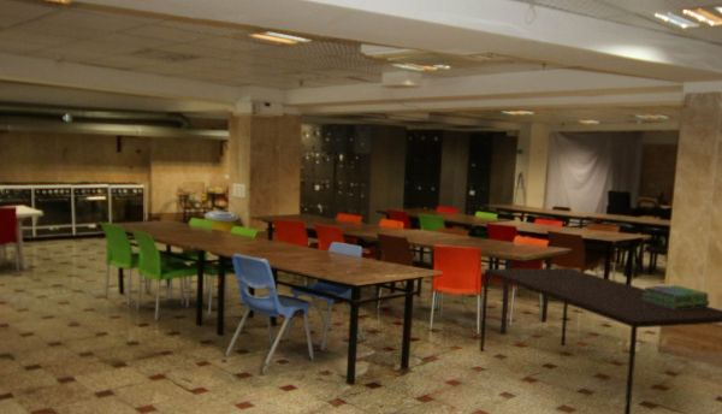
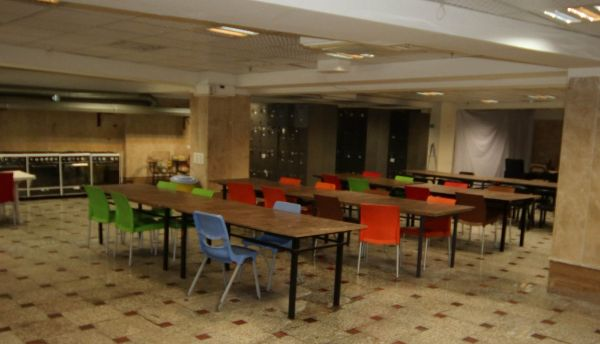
- dining table (600, 315)
- stack of books (675, 296)
